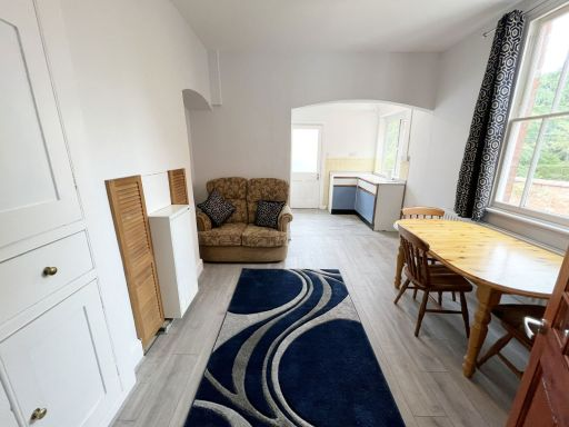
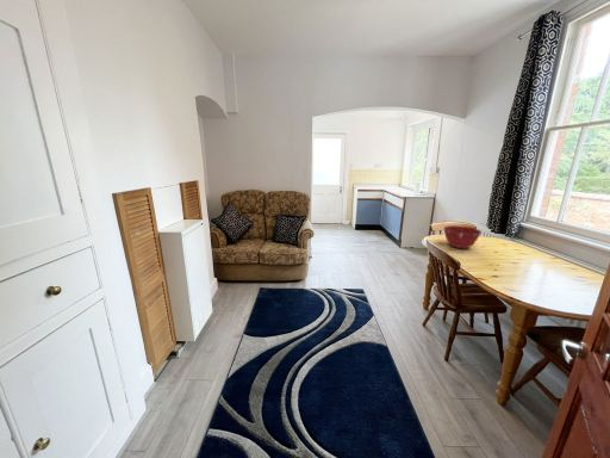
+ mixing bowl (460, 237)
